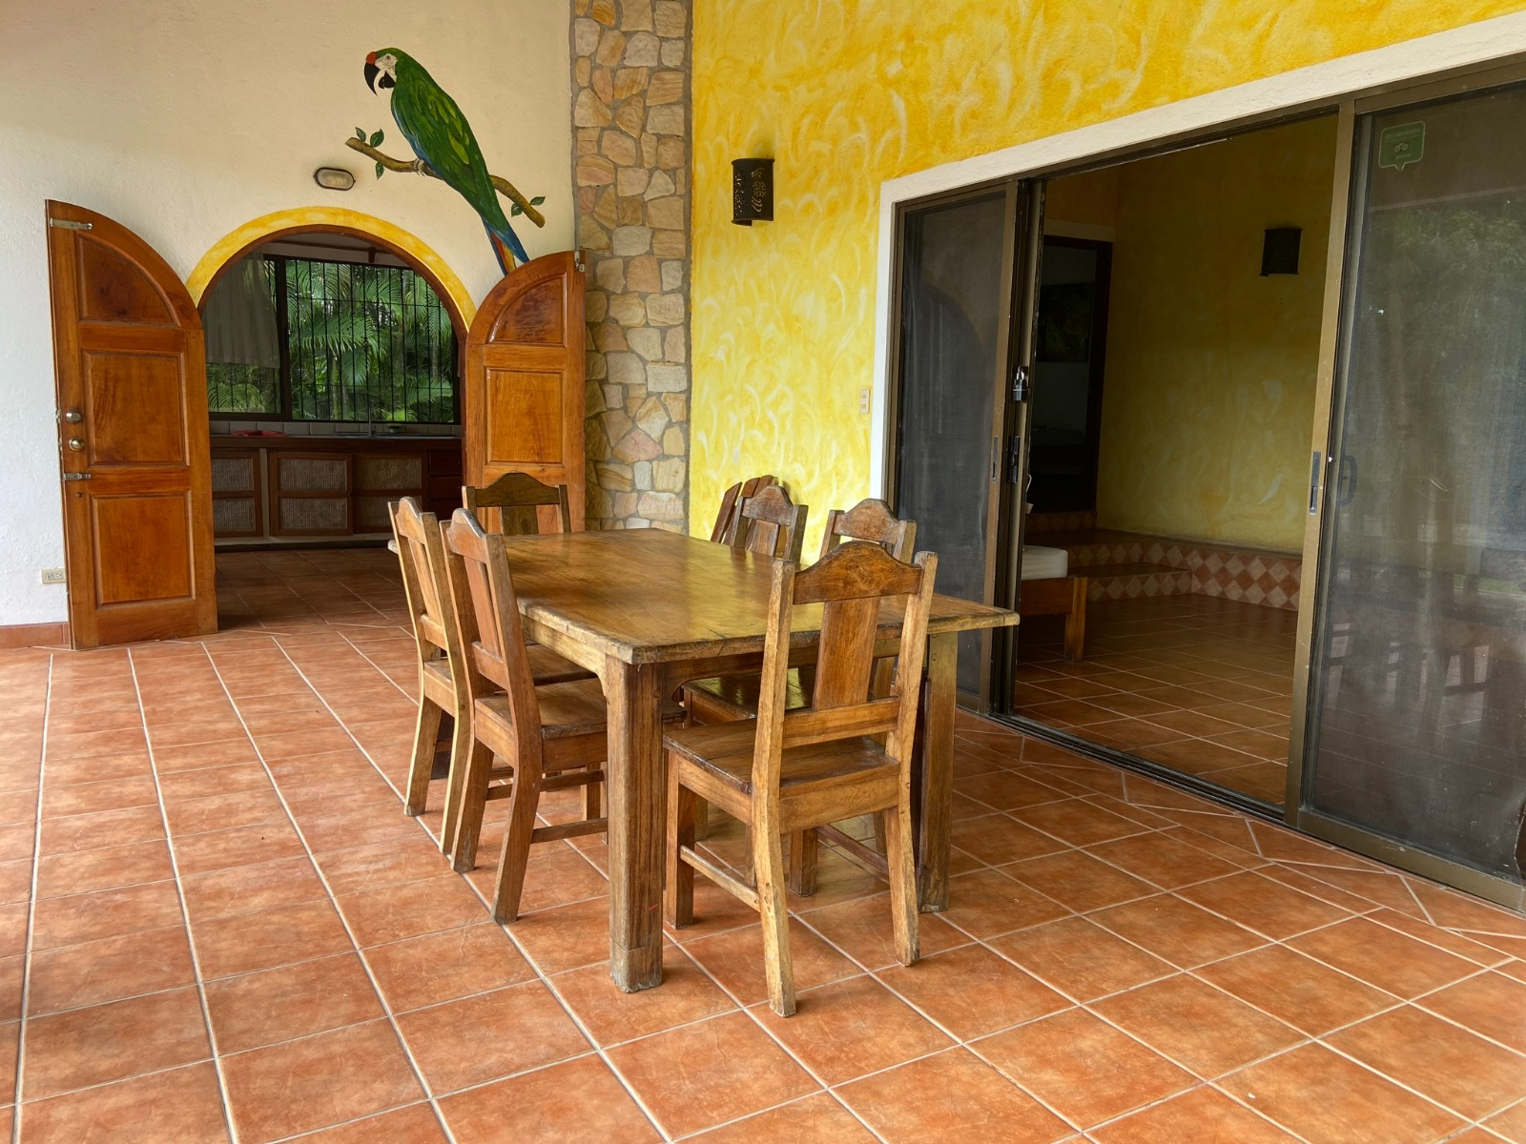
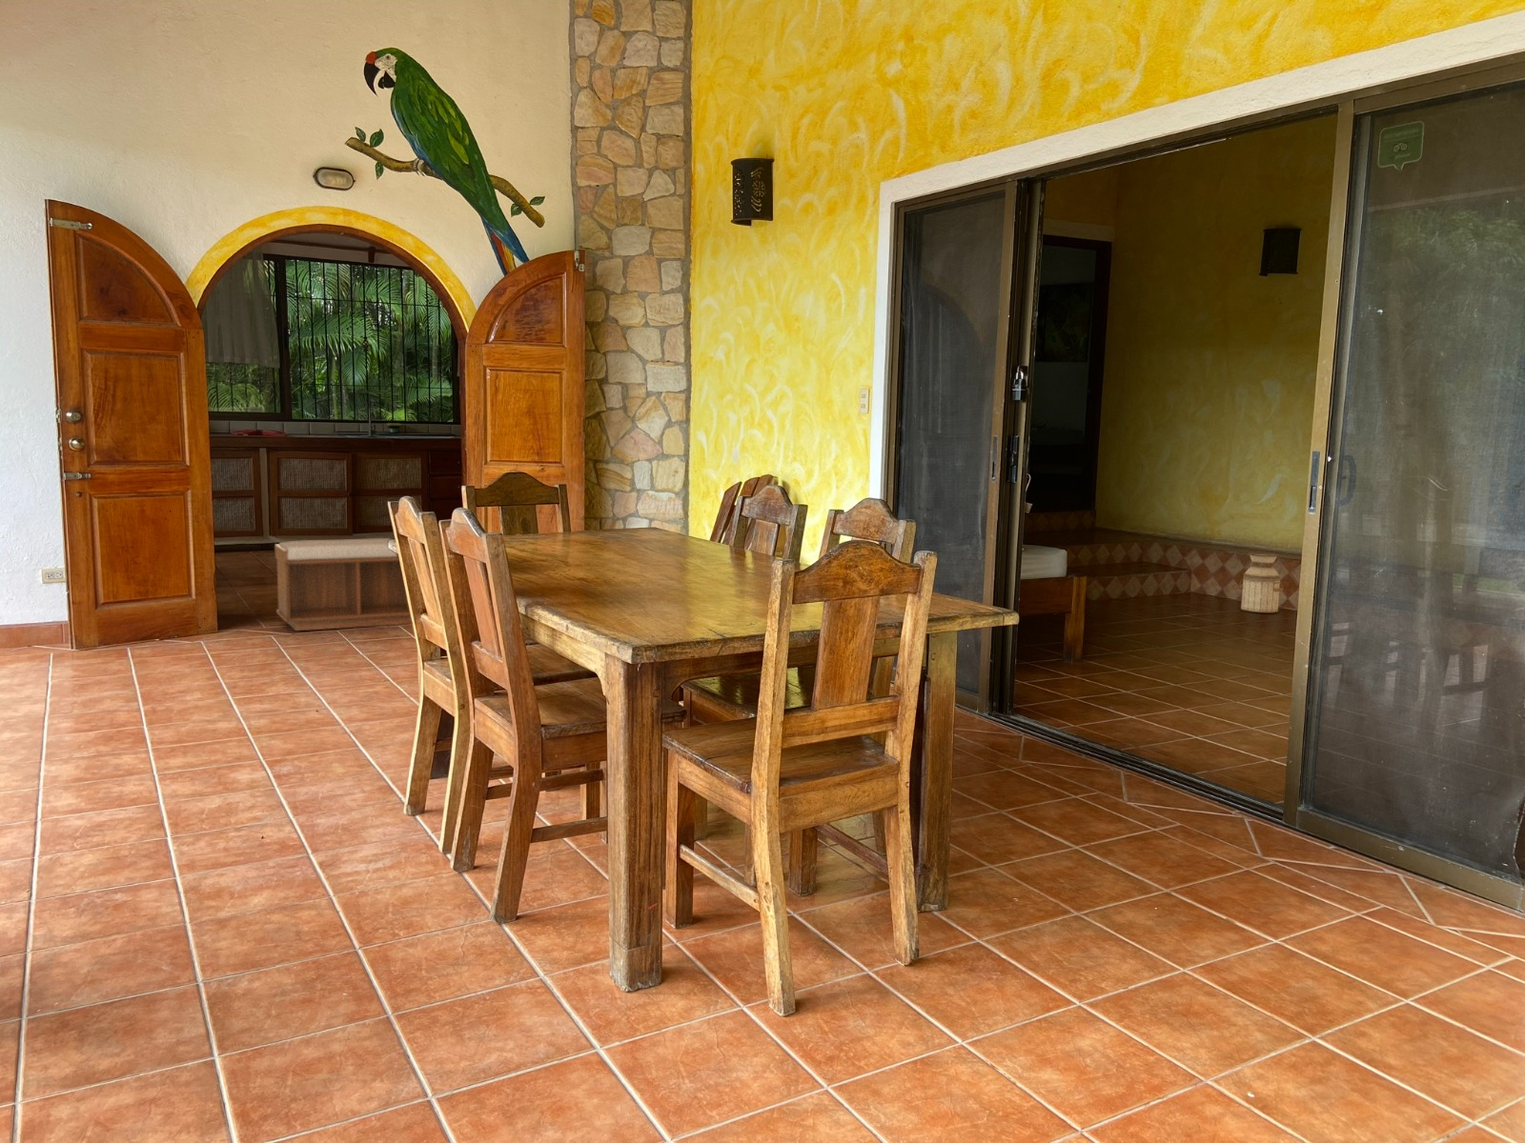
+ bench (352, 581)
+ planter (1261, 582)
